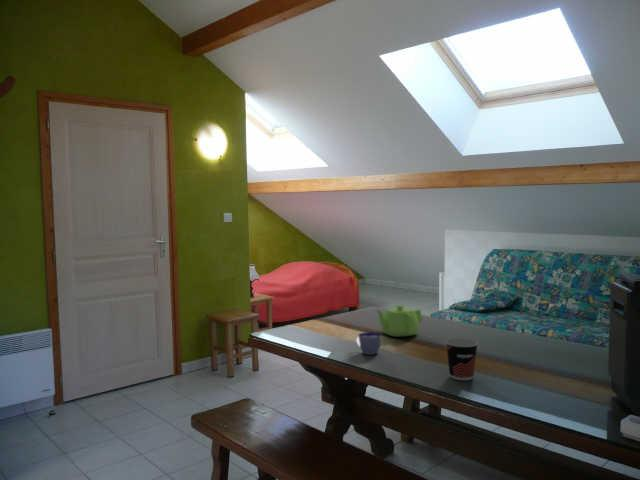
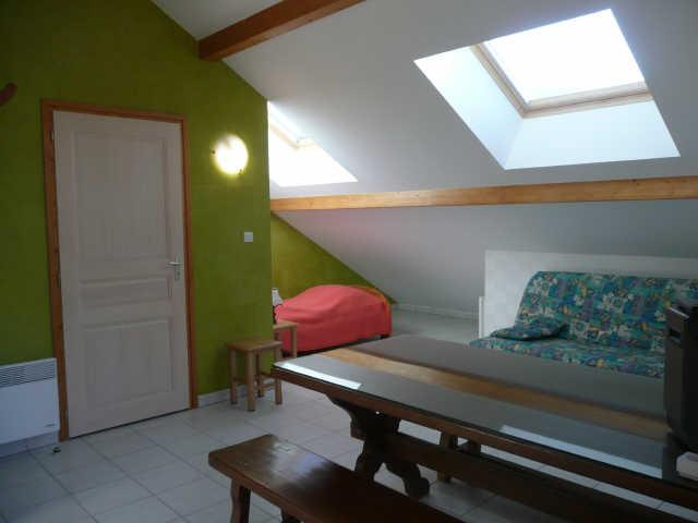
- teapot (399, 319)
- cup (461, 359)
- cup (367, 343)
